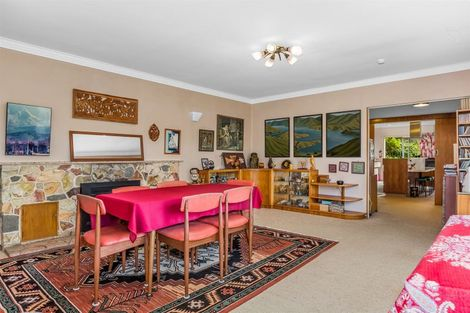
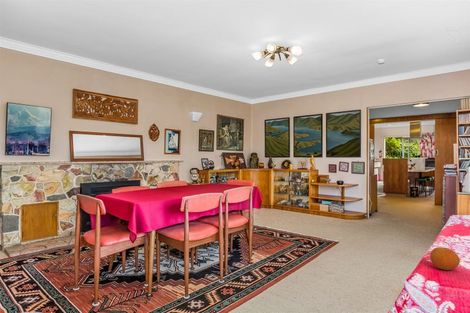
+ fruit (444, 258)
